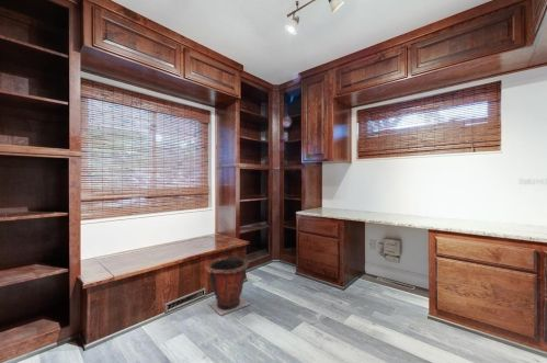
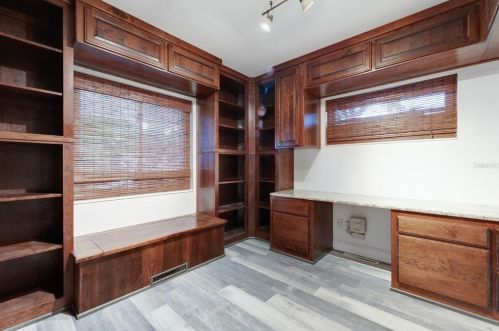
- waste bin (229, 282)
